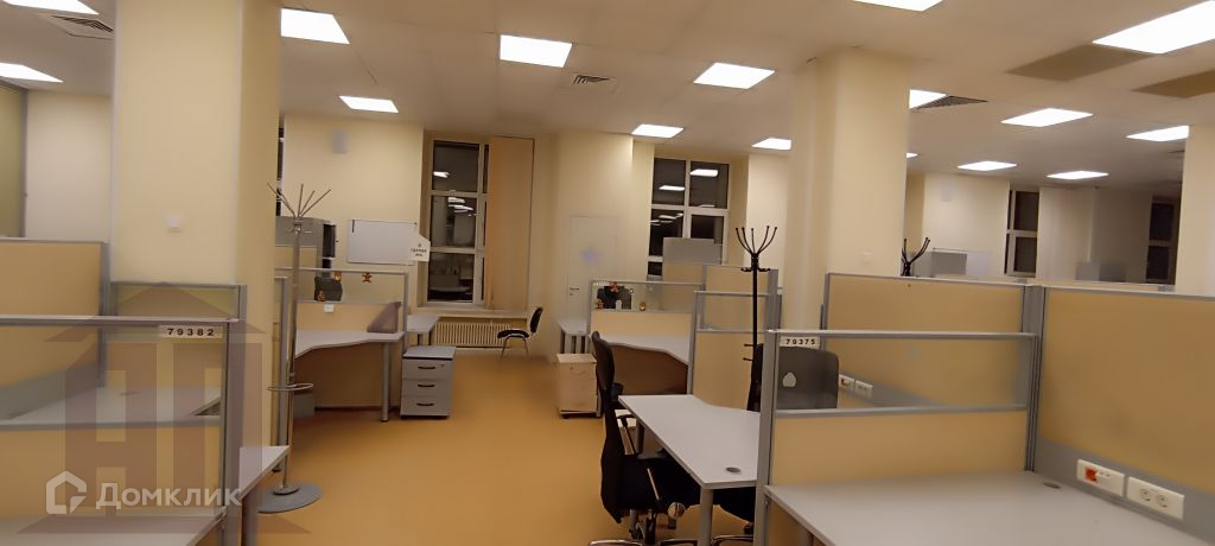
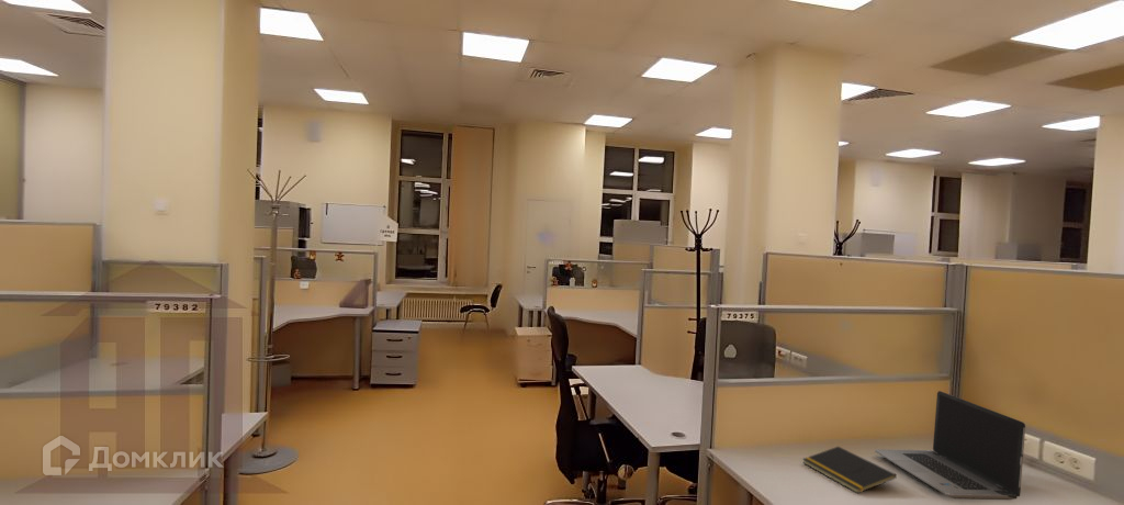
+ notepad (846, 468)
+ laptop computer (943, 440)
